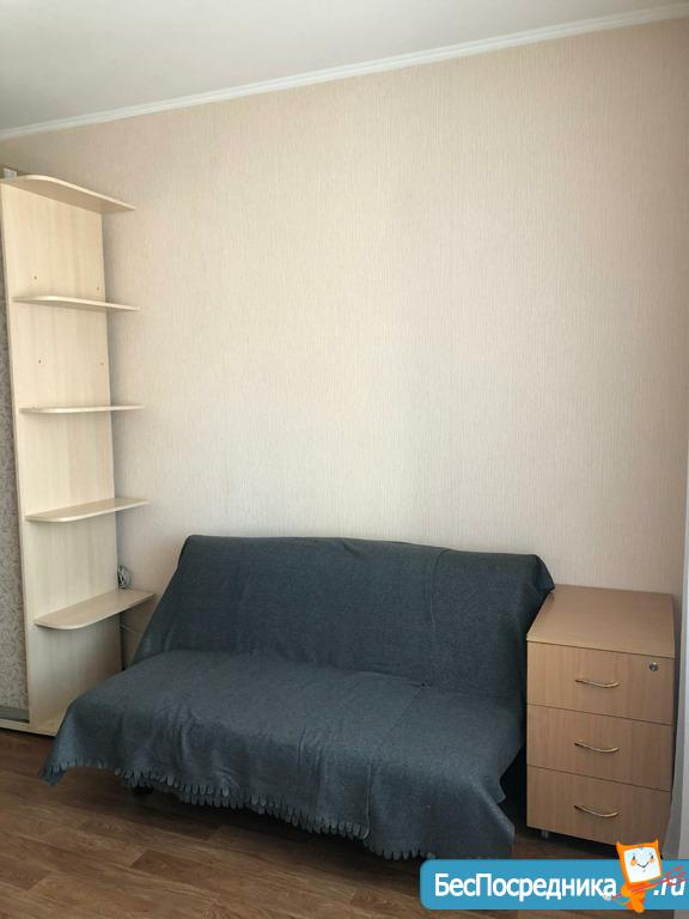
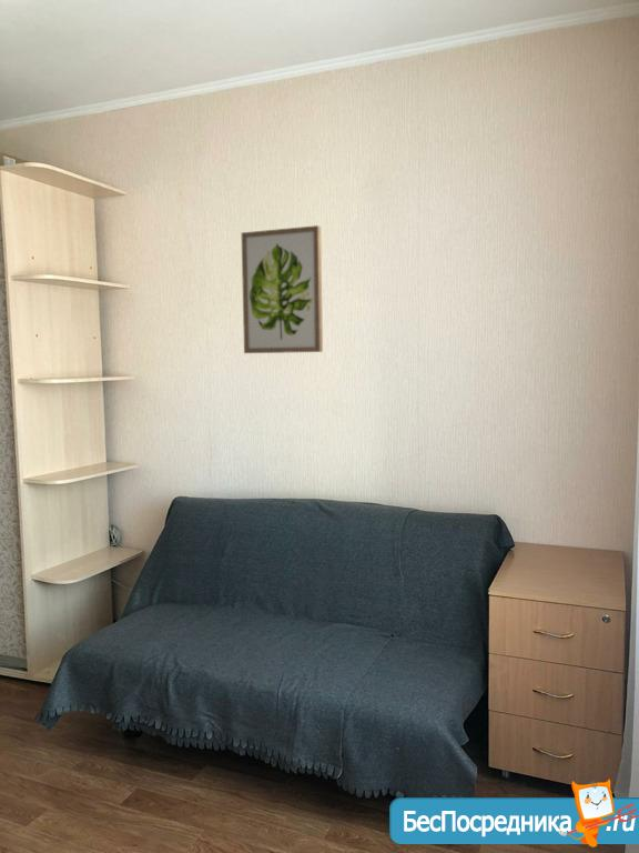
+ wall art (281, 291)
